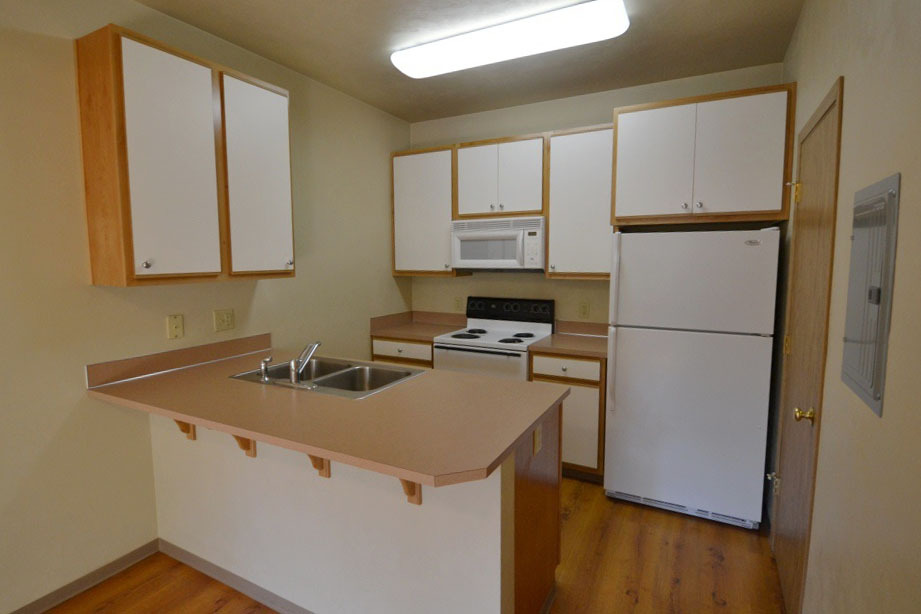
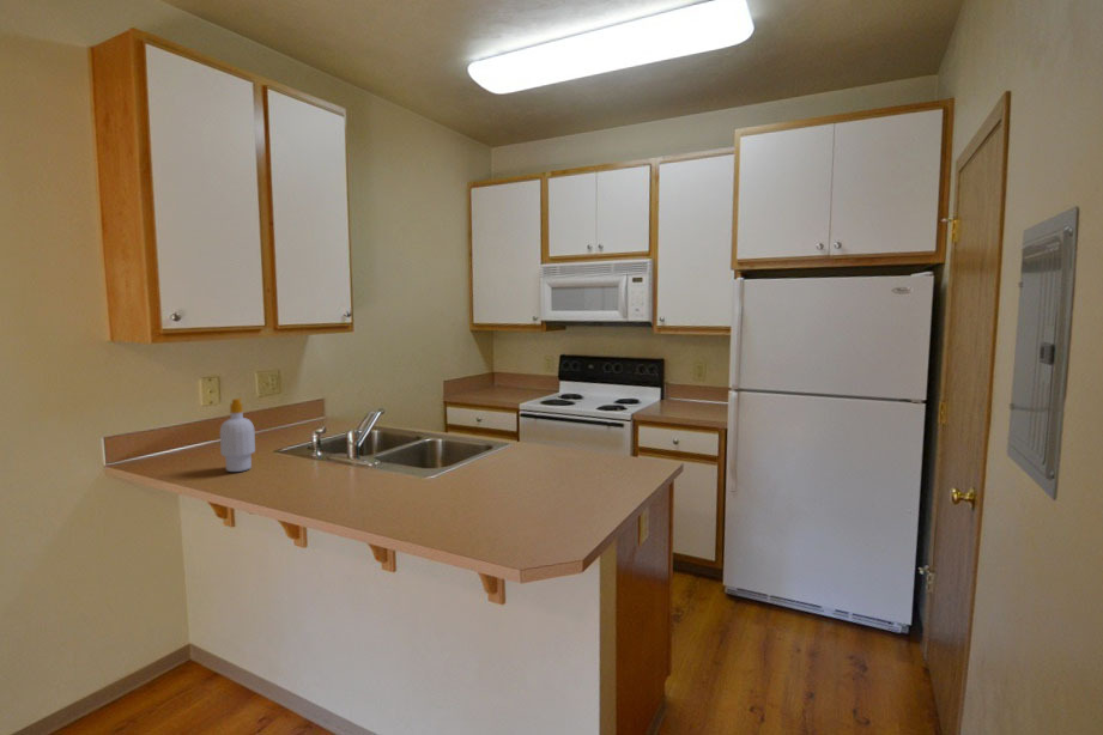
+ soap bottle (237, 435)
